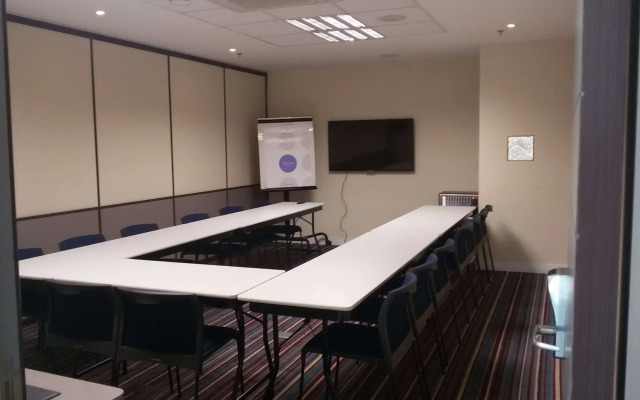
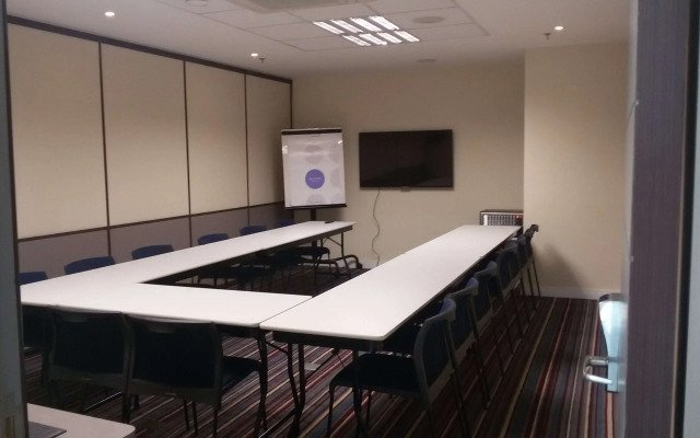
- wall art (520, 148)
